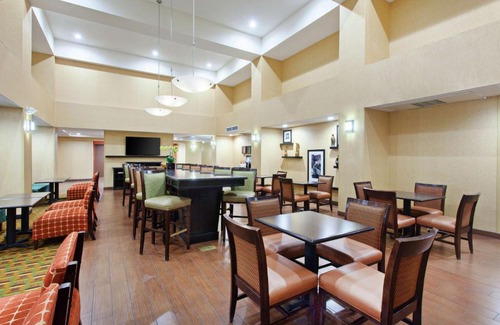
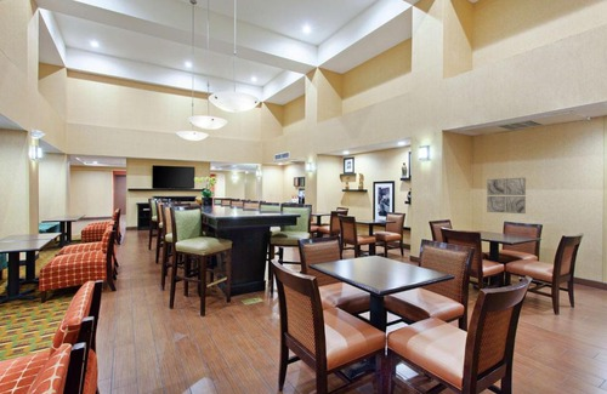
+ wall art (505, 194)
